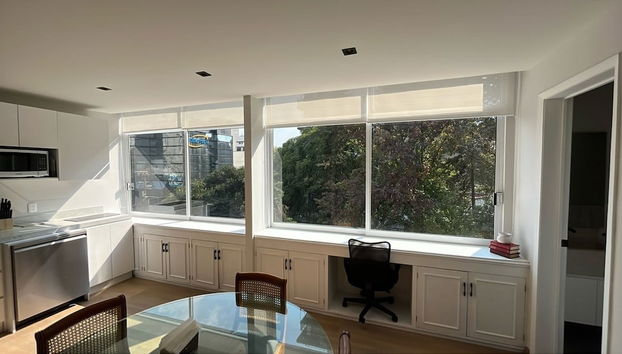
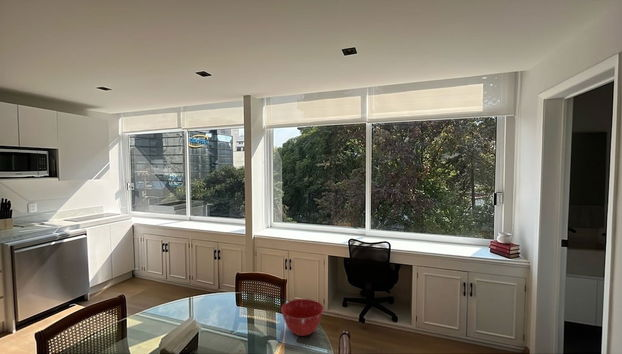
+ mixing bowl (302, 318)
